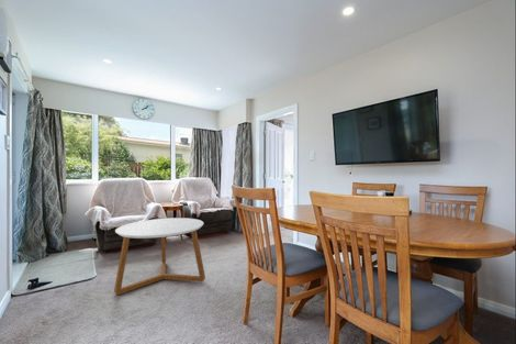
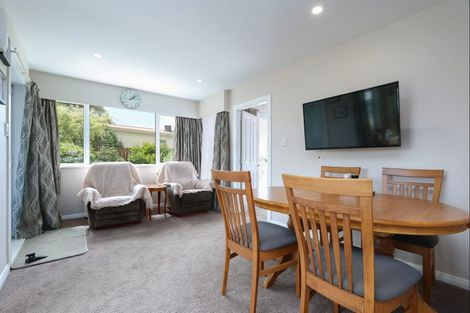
- coffee table (162, 251)
